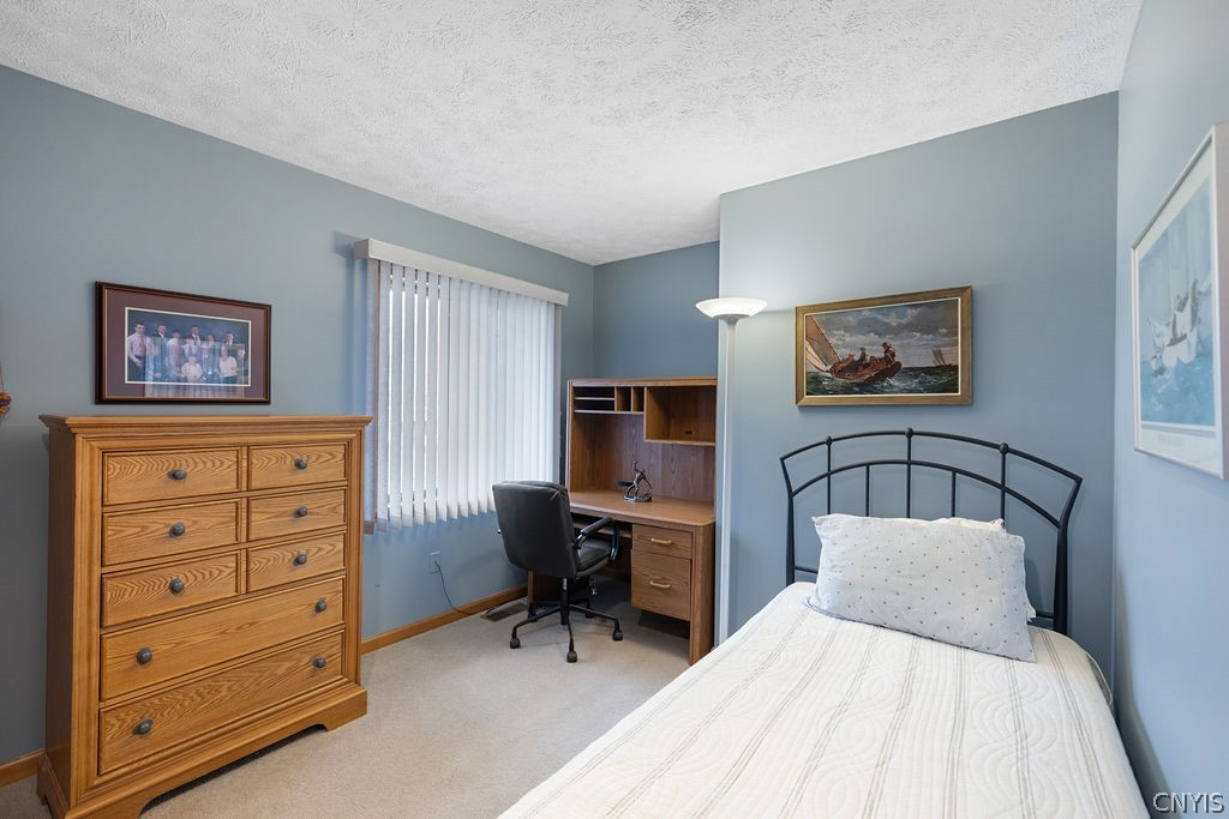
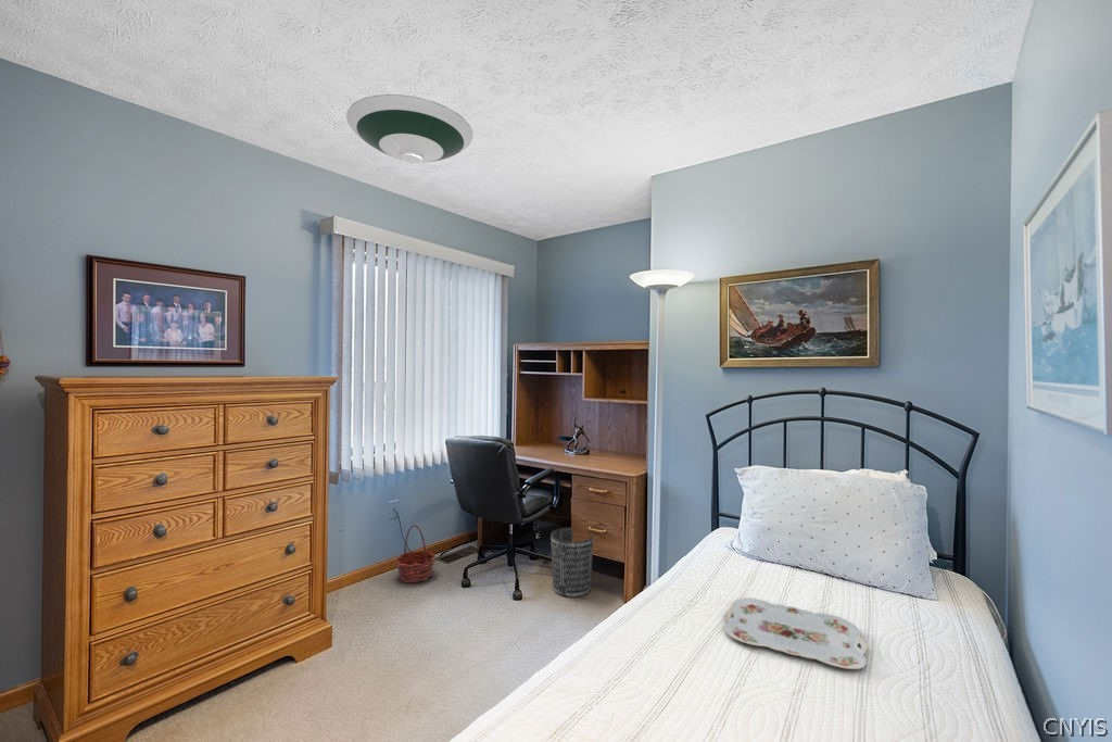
+ basket (416, 551)
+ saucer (412, 143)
+ wastebasket (571, 562)
+ serving tray (792, 630)
